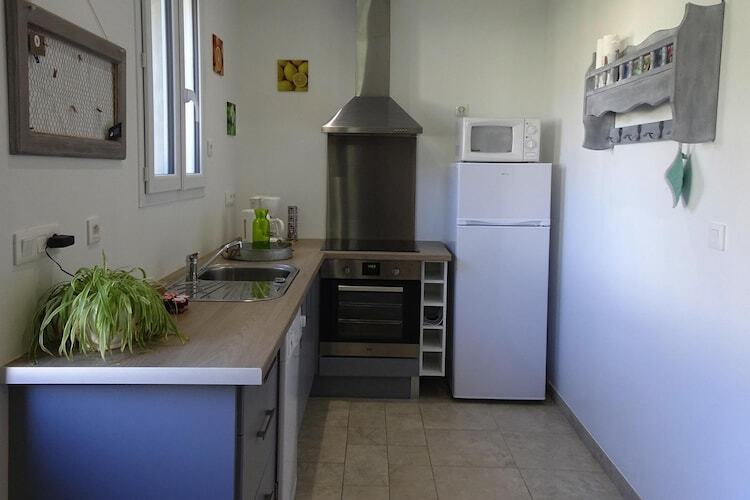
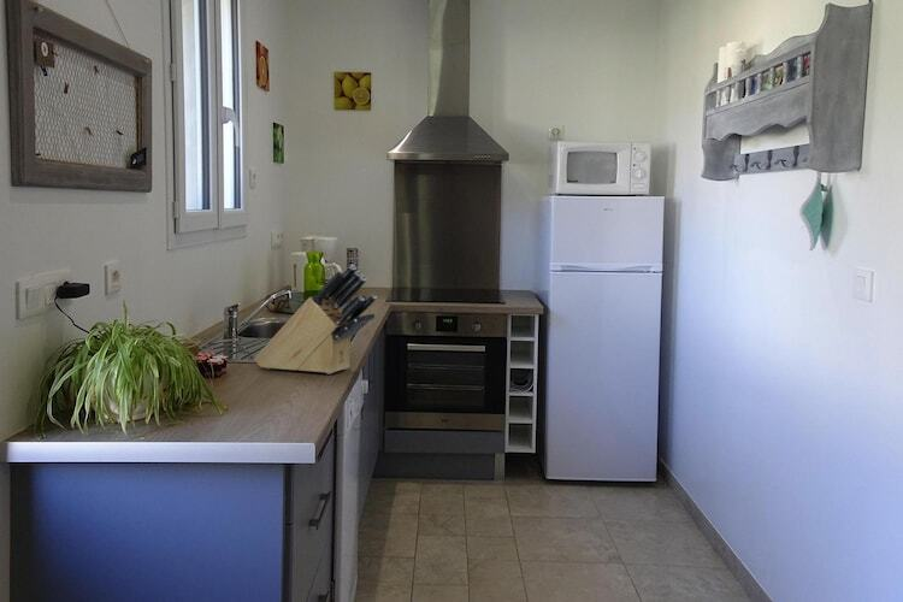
+ knife block (315, 317)
